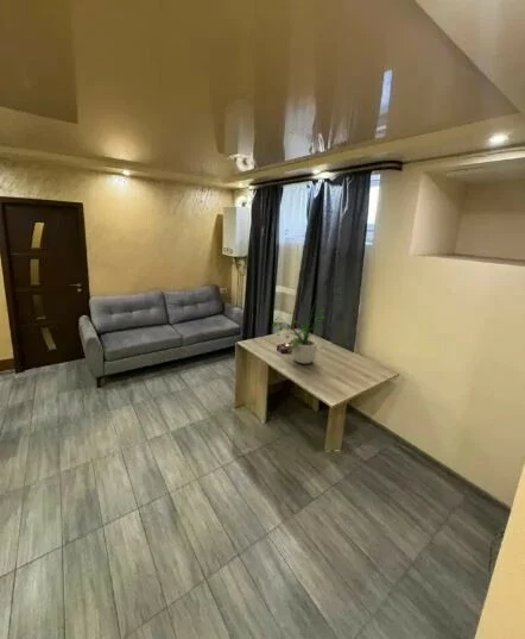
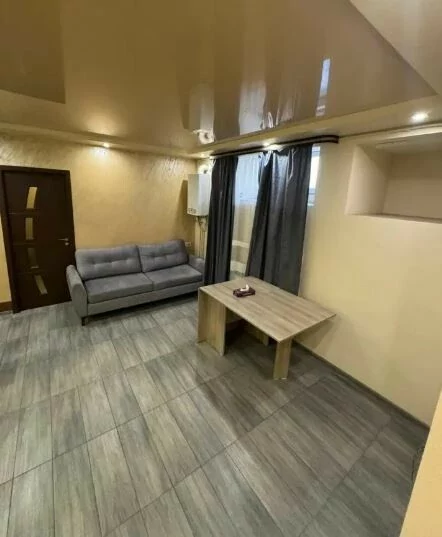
- potted plant (298, 332)
